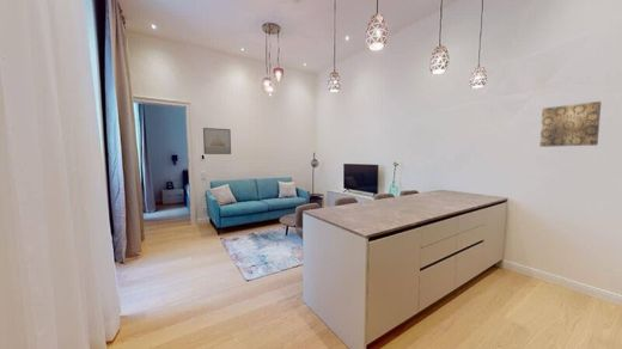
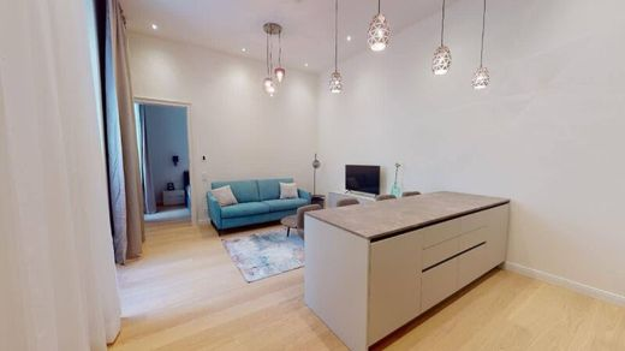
- wall art (217, 141)
- wall art (568, 125)
